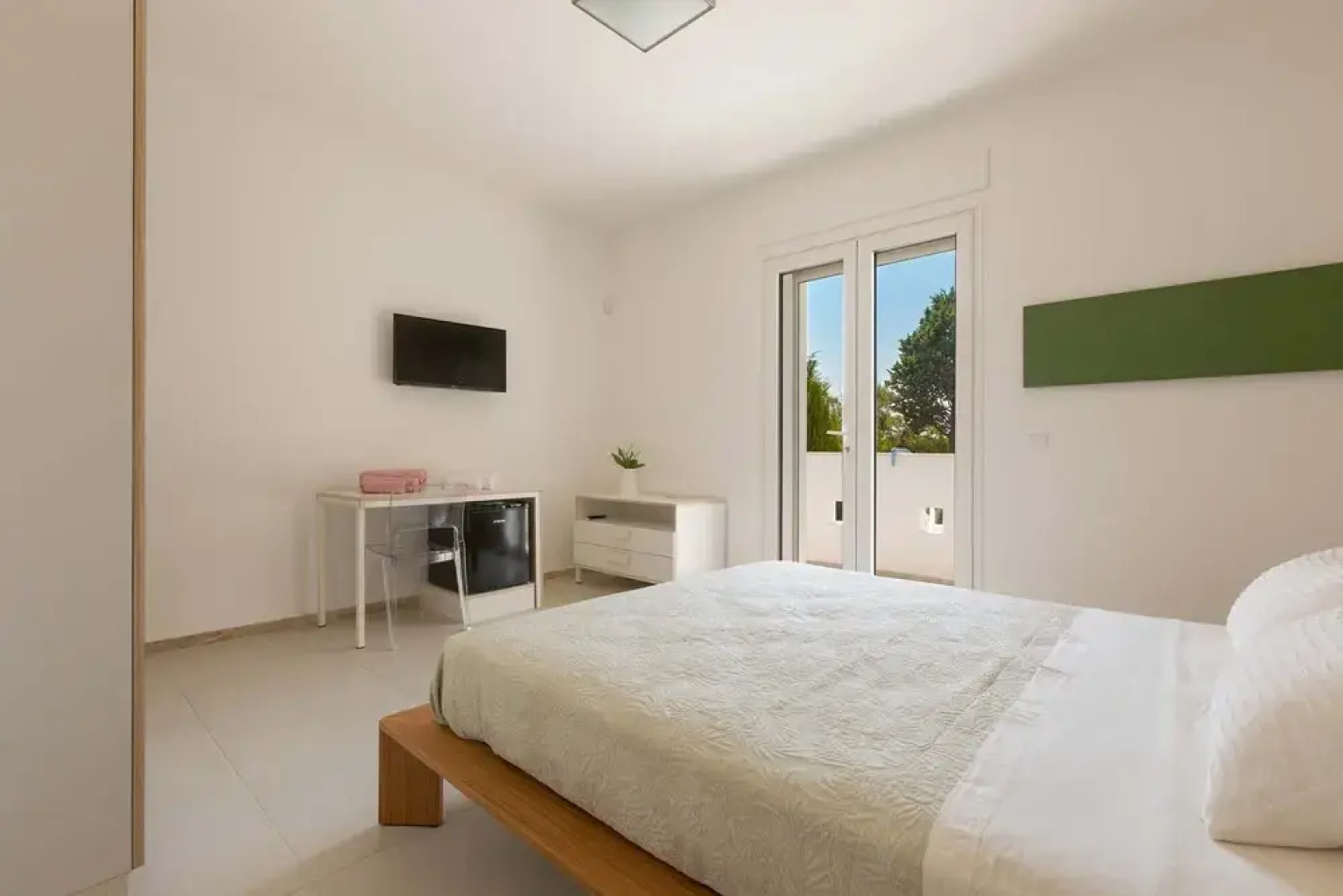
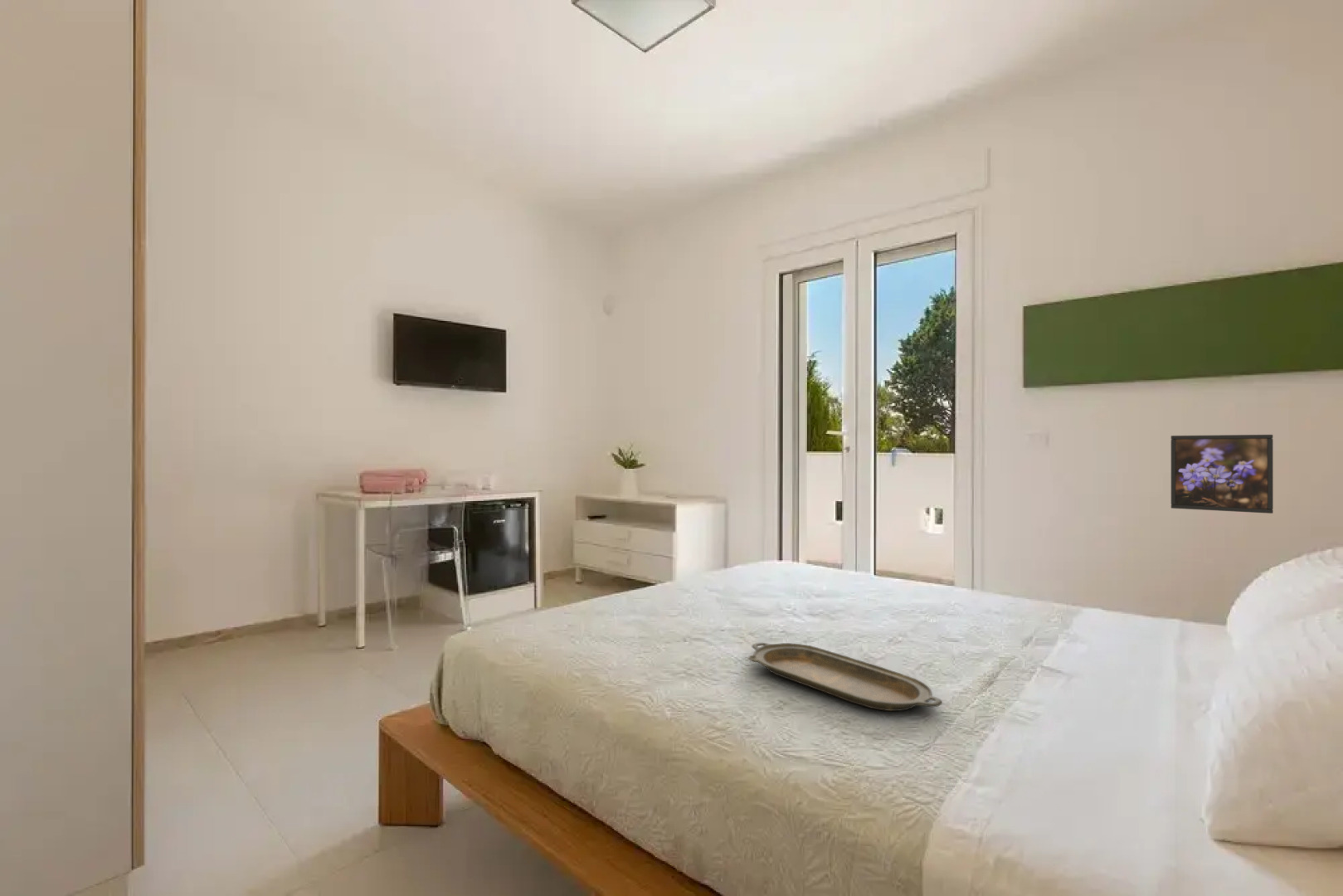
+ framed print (1219, 472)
+ serving tray (835, 675)
